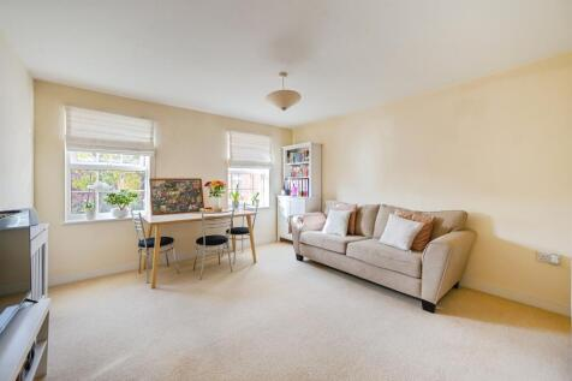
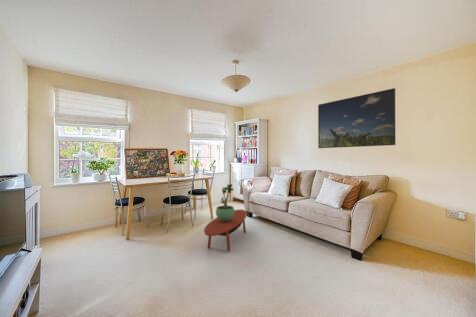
+ coffee table (228, 229)
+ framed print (351, 122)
+ potted plant (225, 202)
